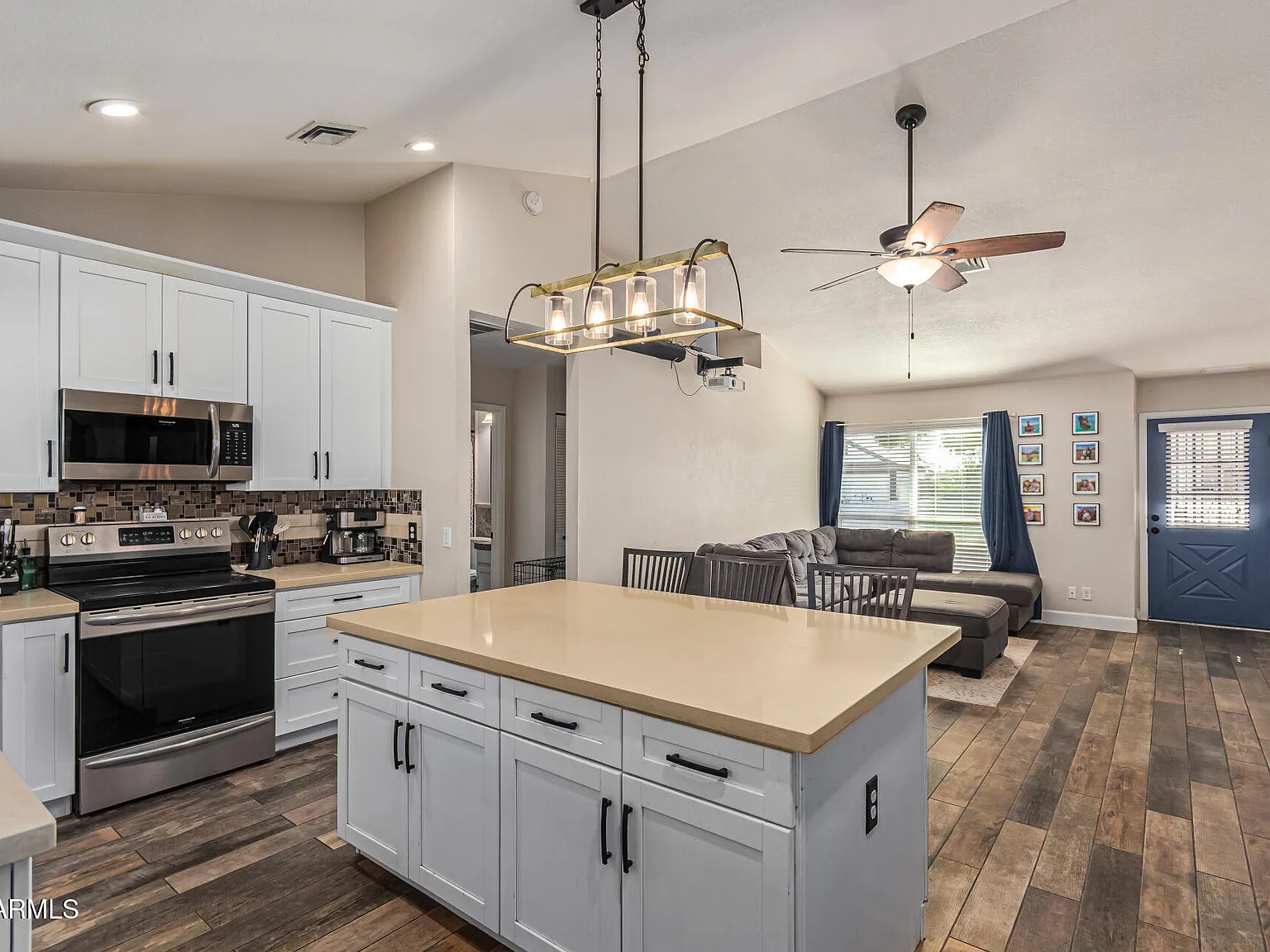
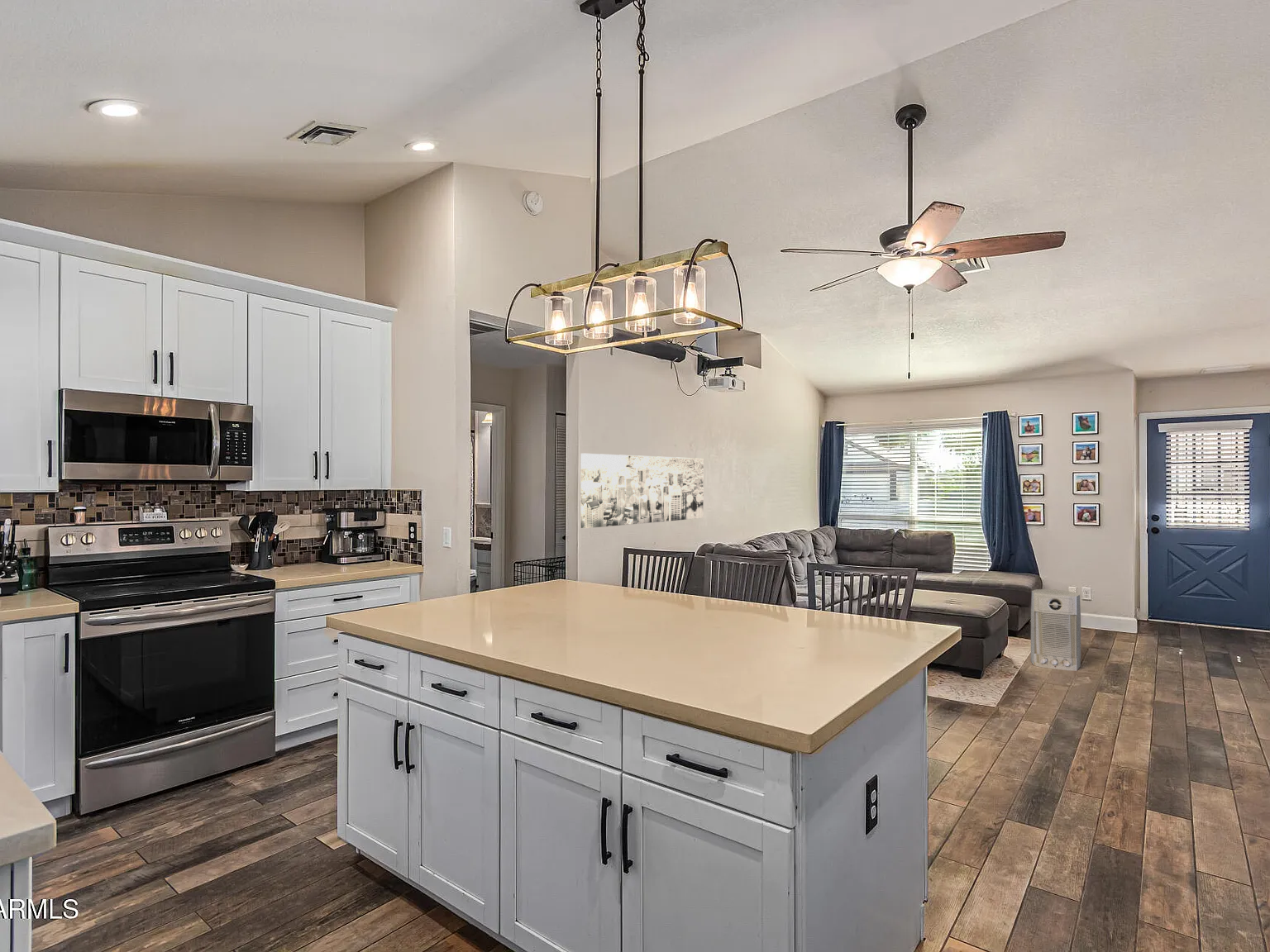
+ air purifier (1055, 628)
+ wall art (648, 489)
